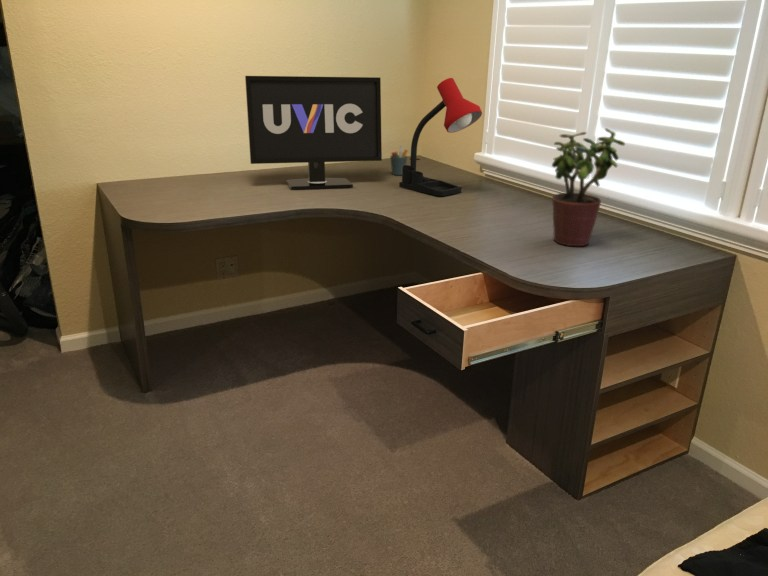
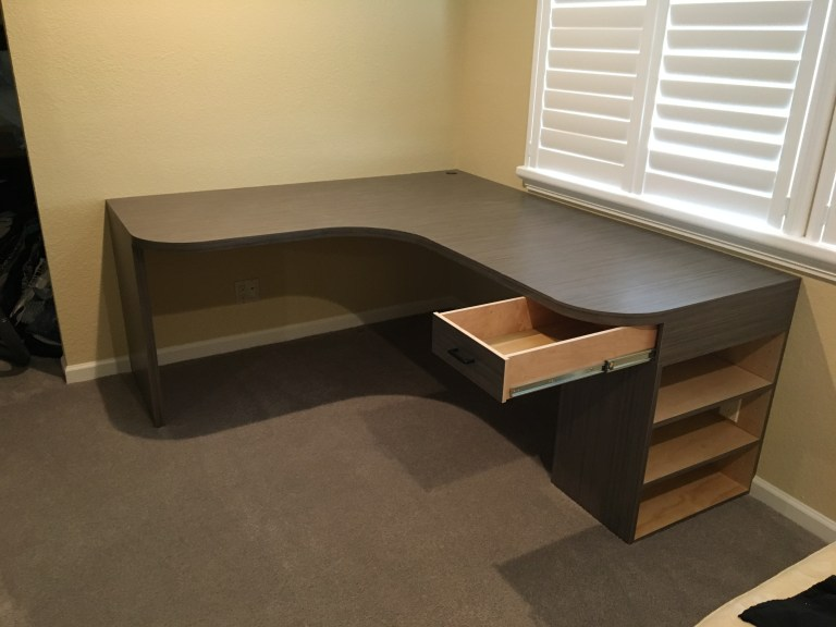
- desk lamp (447, 131)
- monitor (316, 132)
- pen holder (398, 160)
- potted plant (581, 188)
